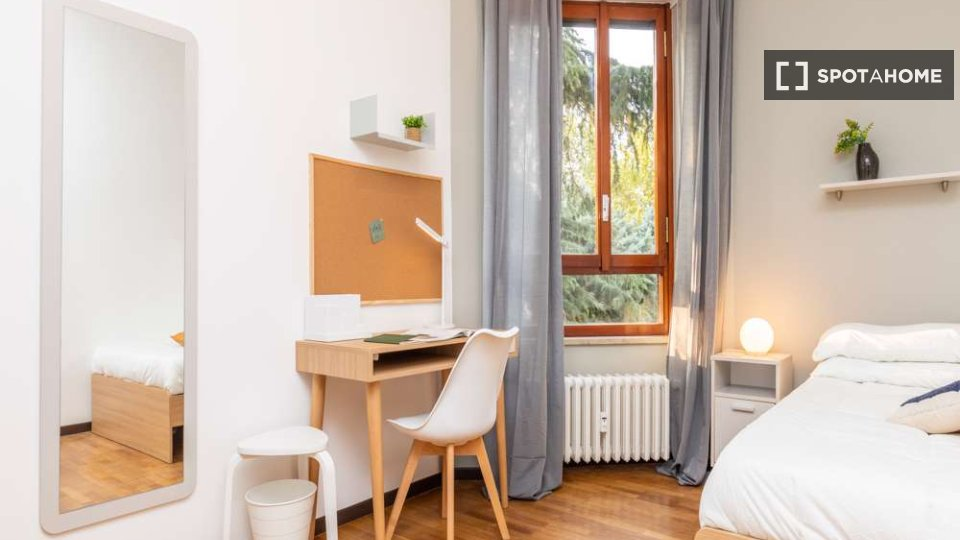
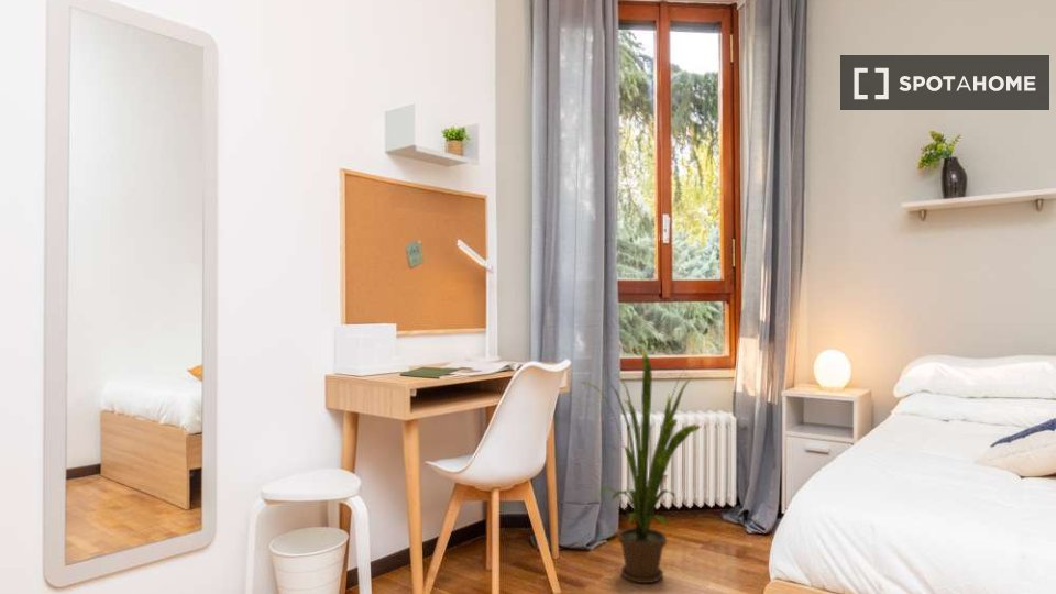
+ house plant (637, 462)
